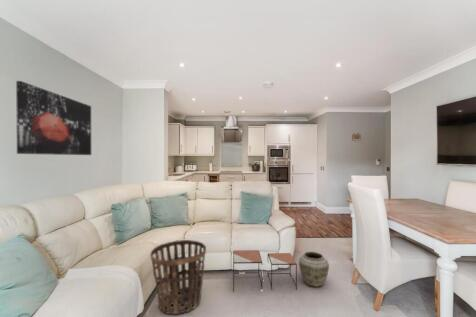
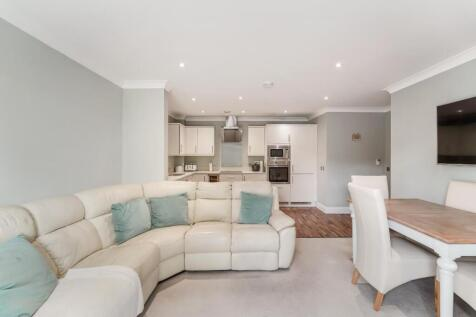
- basket (178, 274)
- vase (313, 268)
- wall art (61, 125)
- side table (258, 269)
